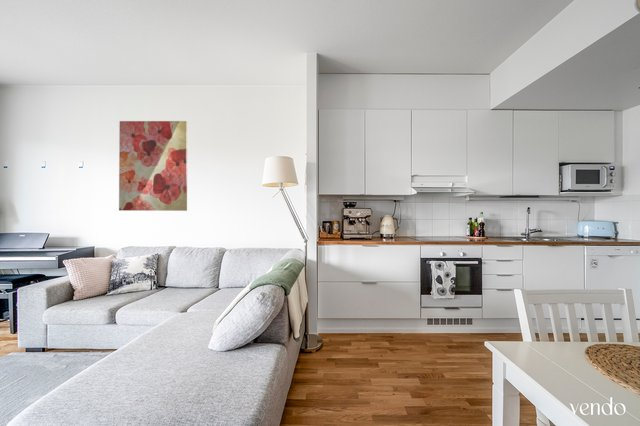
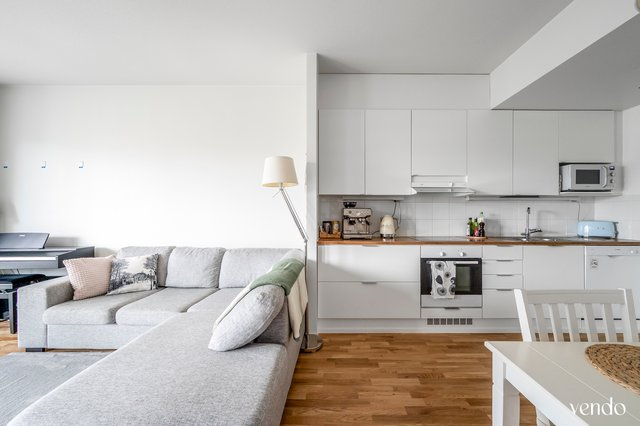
- wall art (153, 165)
